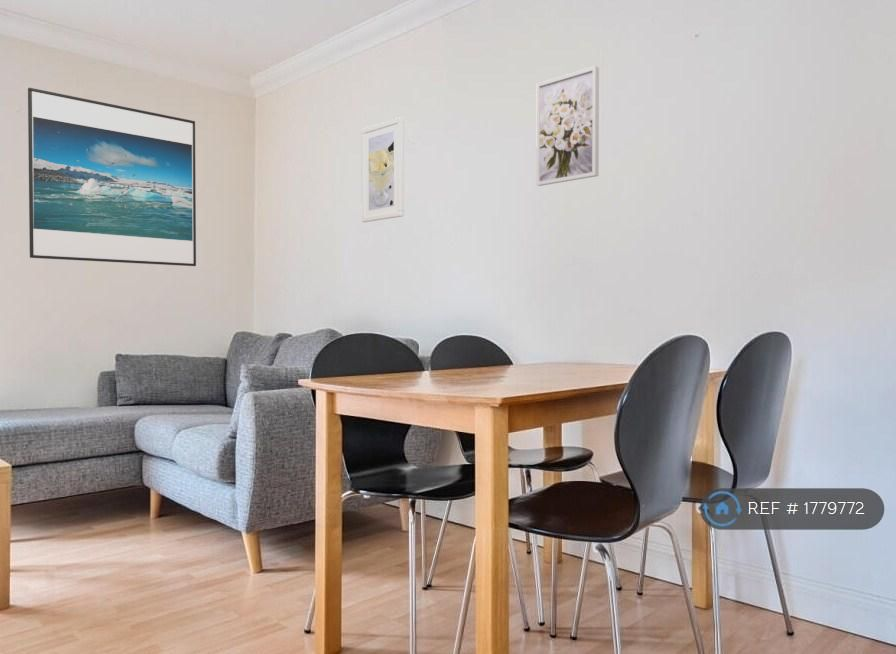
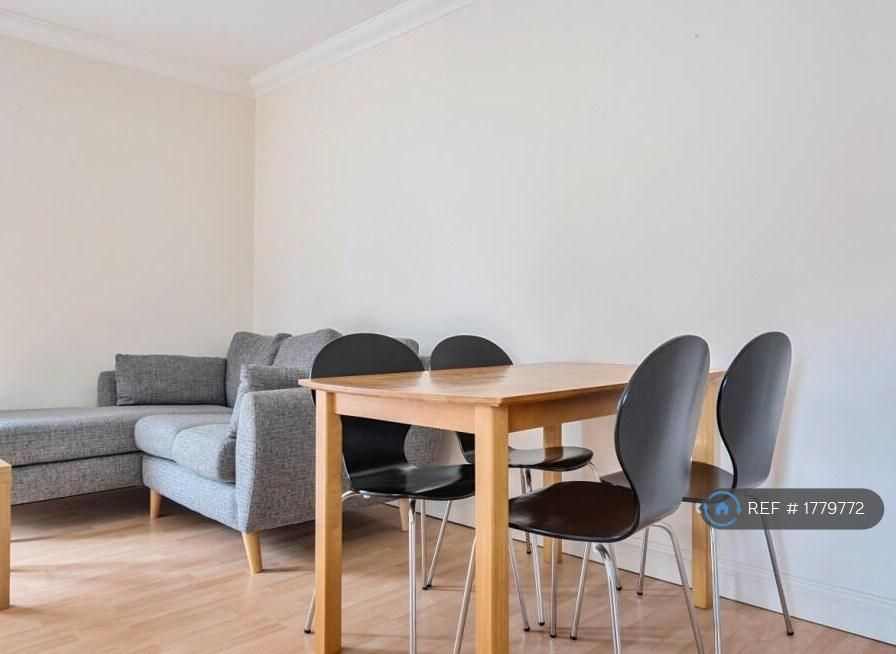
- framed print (118, 184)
- wall art (566, 128)
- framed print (381, 171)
